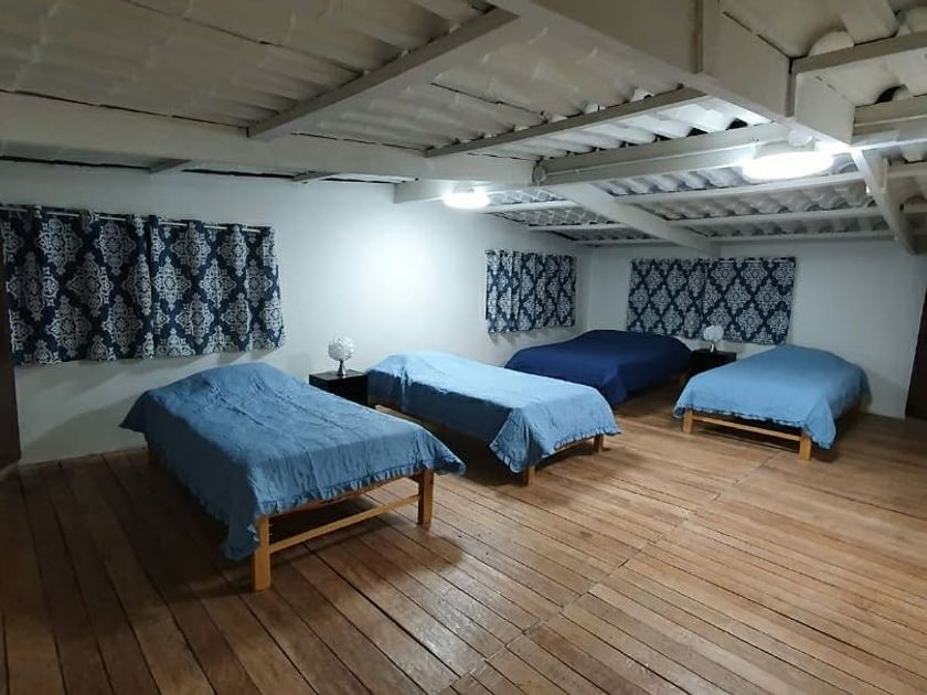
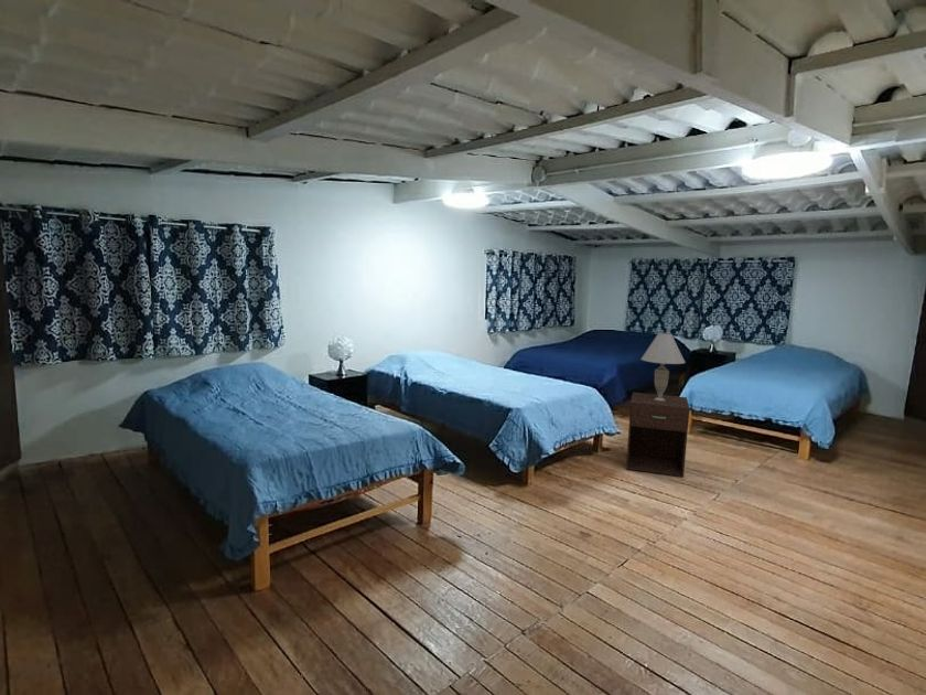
+ nightstand (656, 432)
+ table lamp (661, 366)
